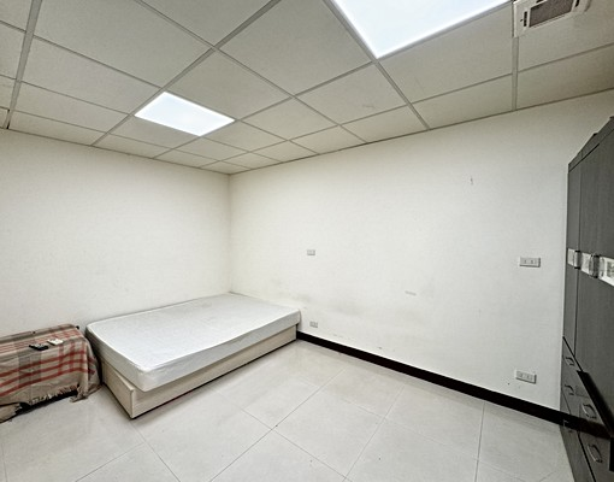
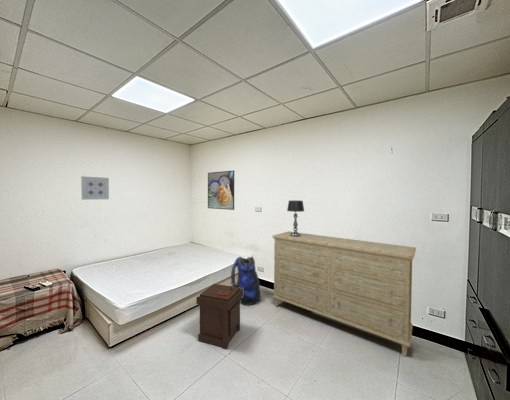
+ table lamp (295, 218)
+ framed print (220, 190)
+ wall art (95, 188)
+ dresser (334, 280)
+ nightstand (220, 311)
+ backpack (245, 277)
